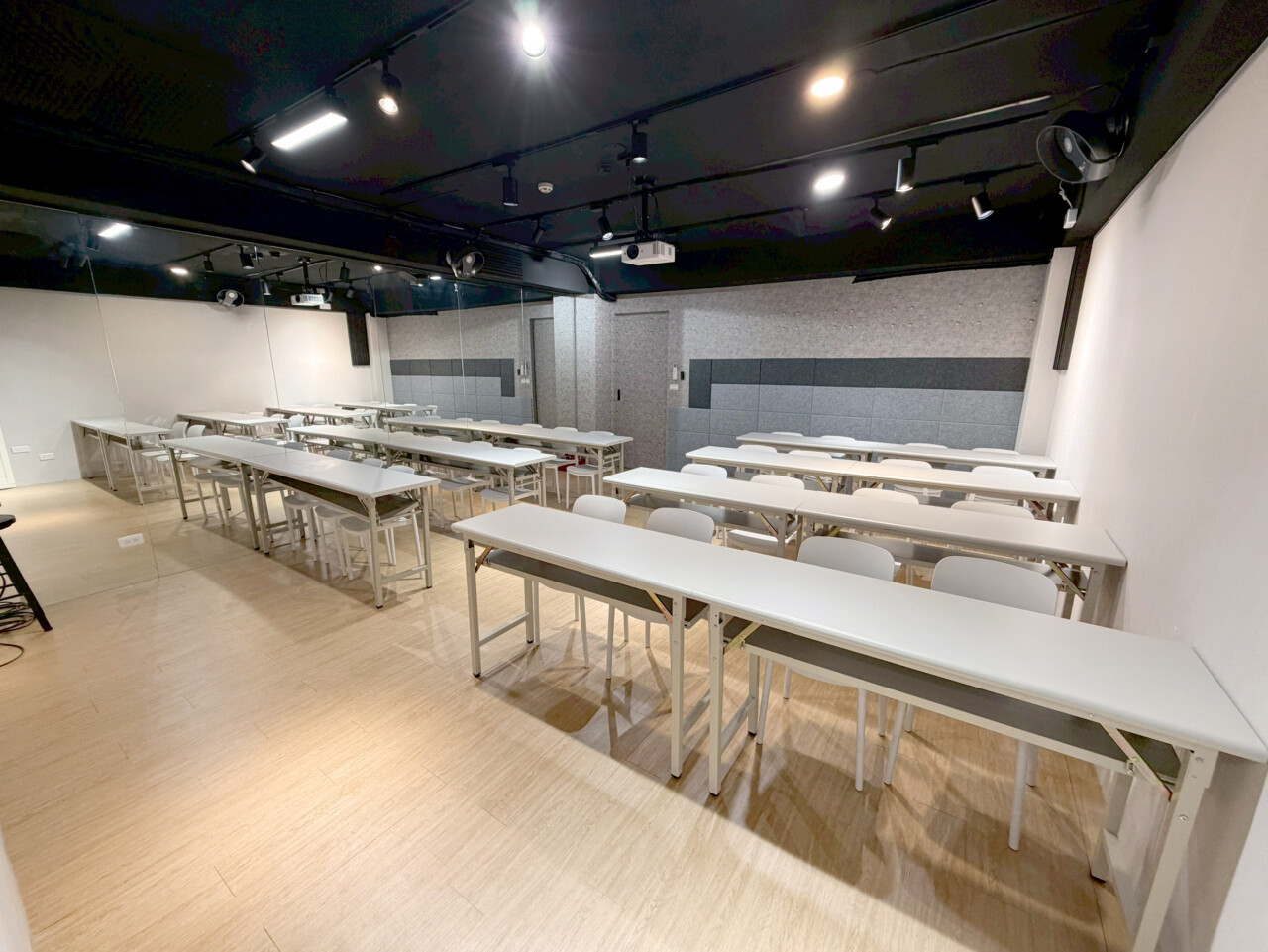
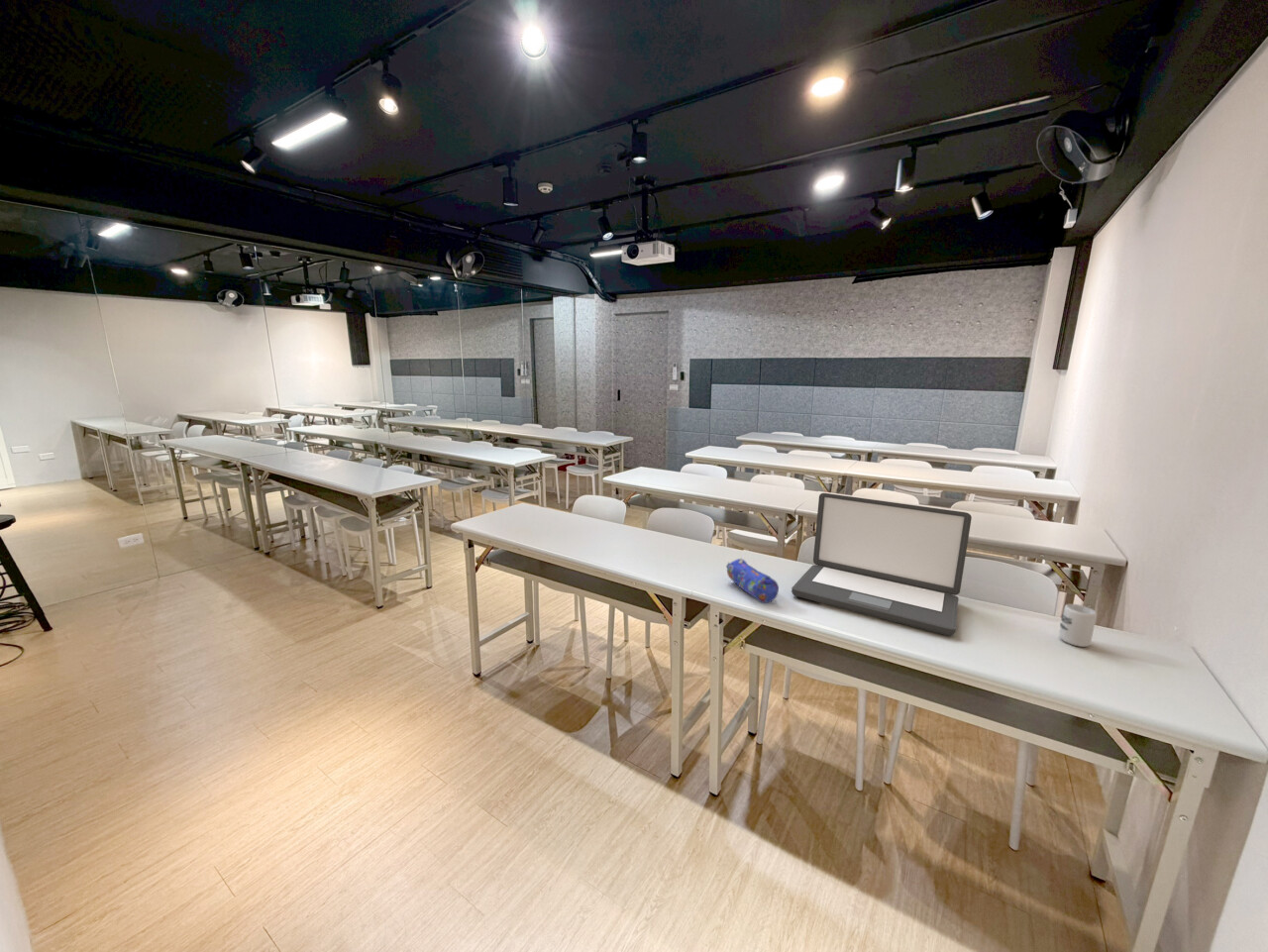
+ cup (1077, 625)
+ pencil case (751, 579)
+ laptop (878, 555)
